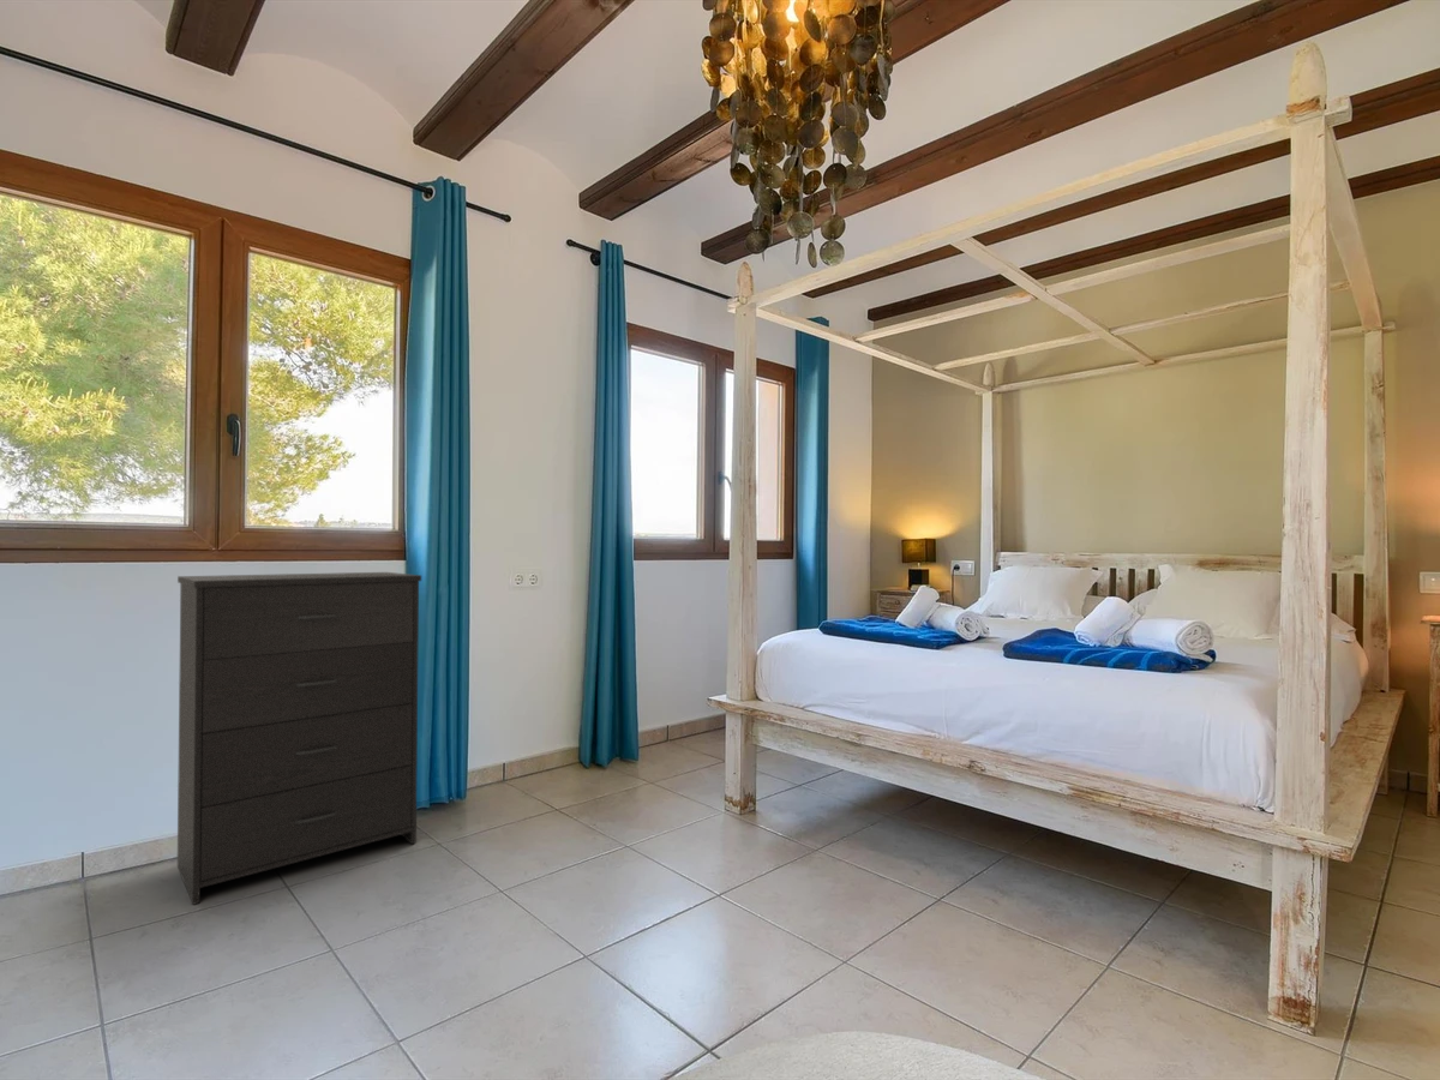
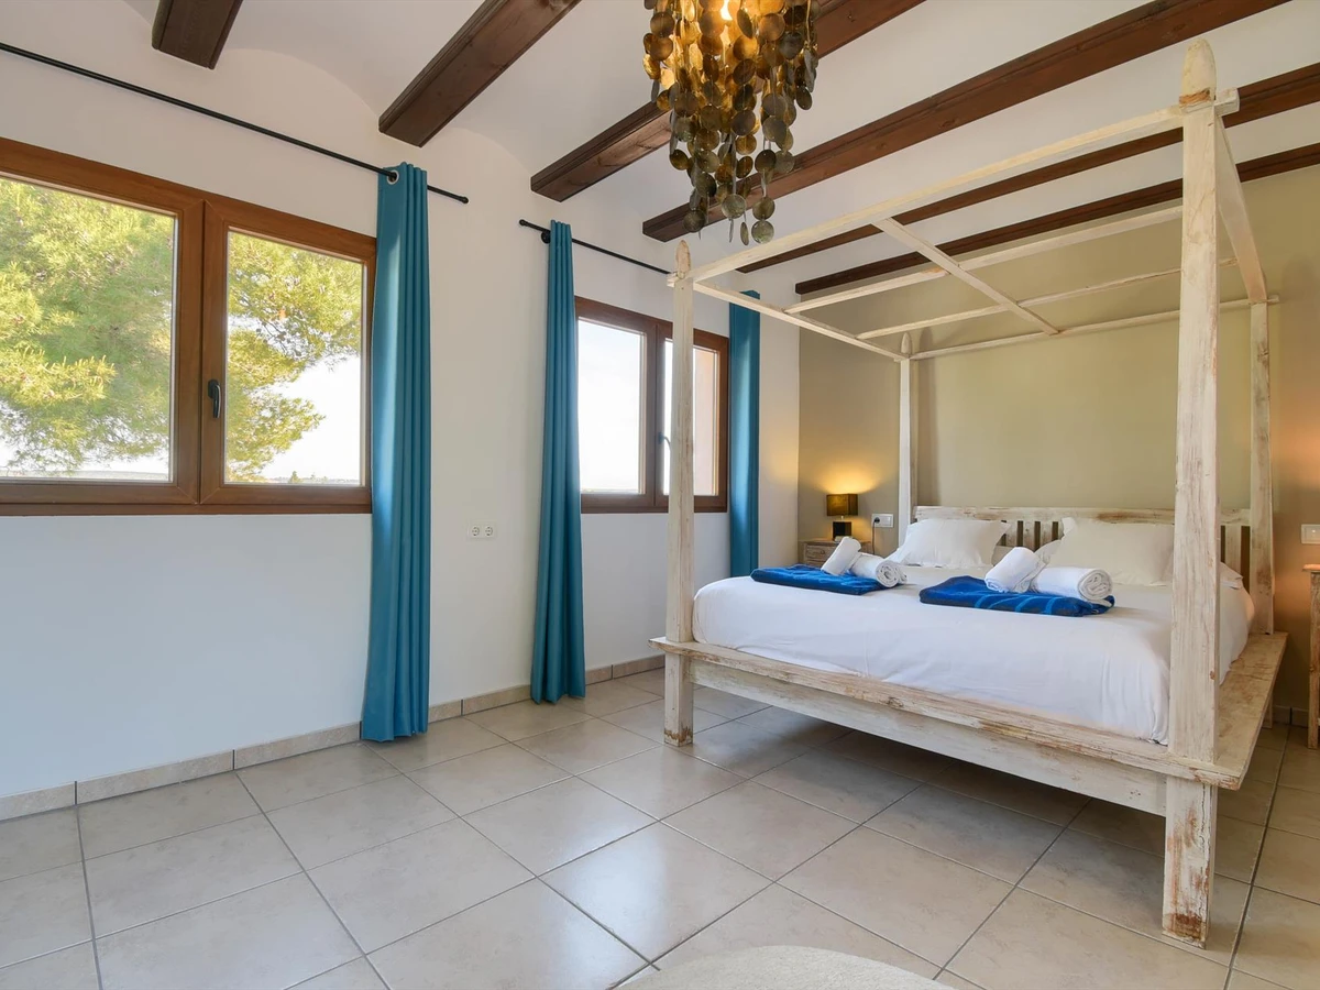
- dresser (302, 714)
